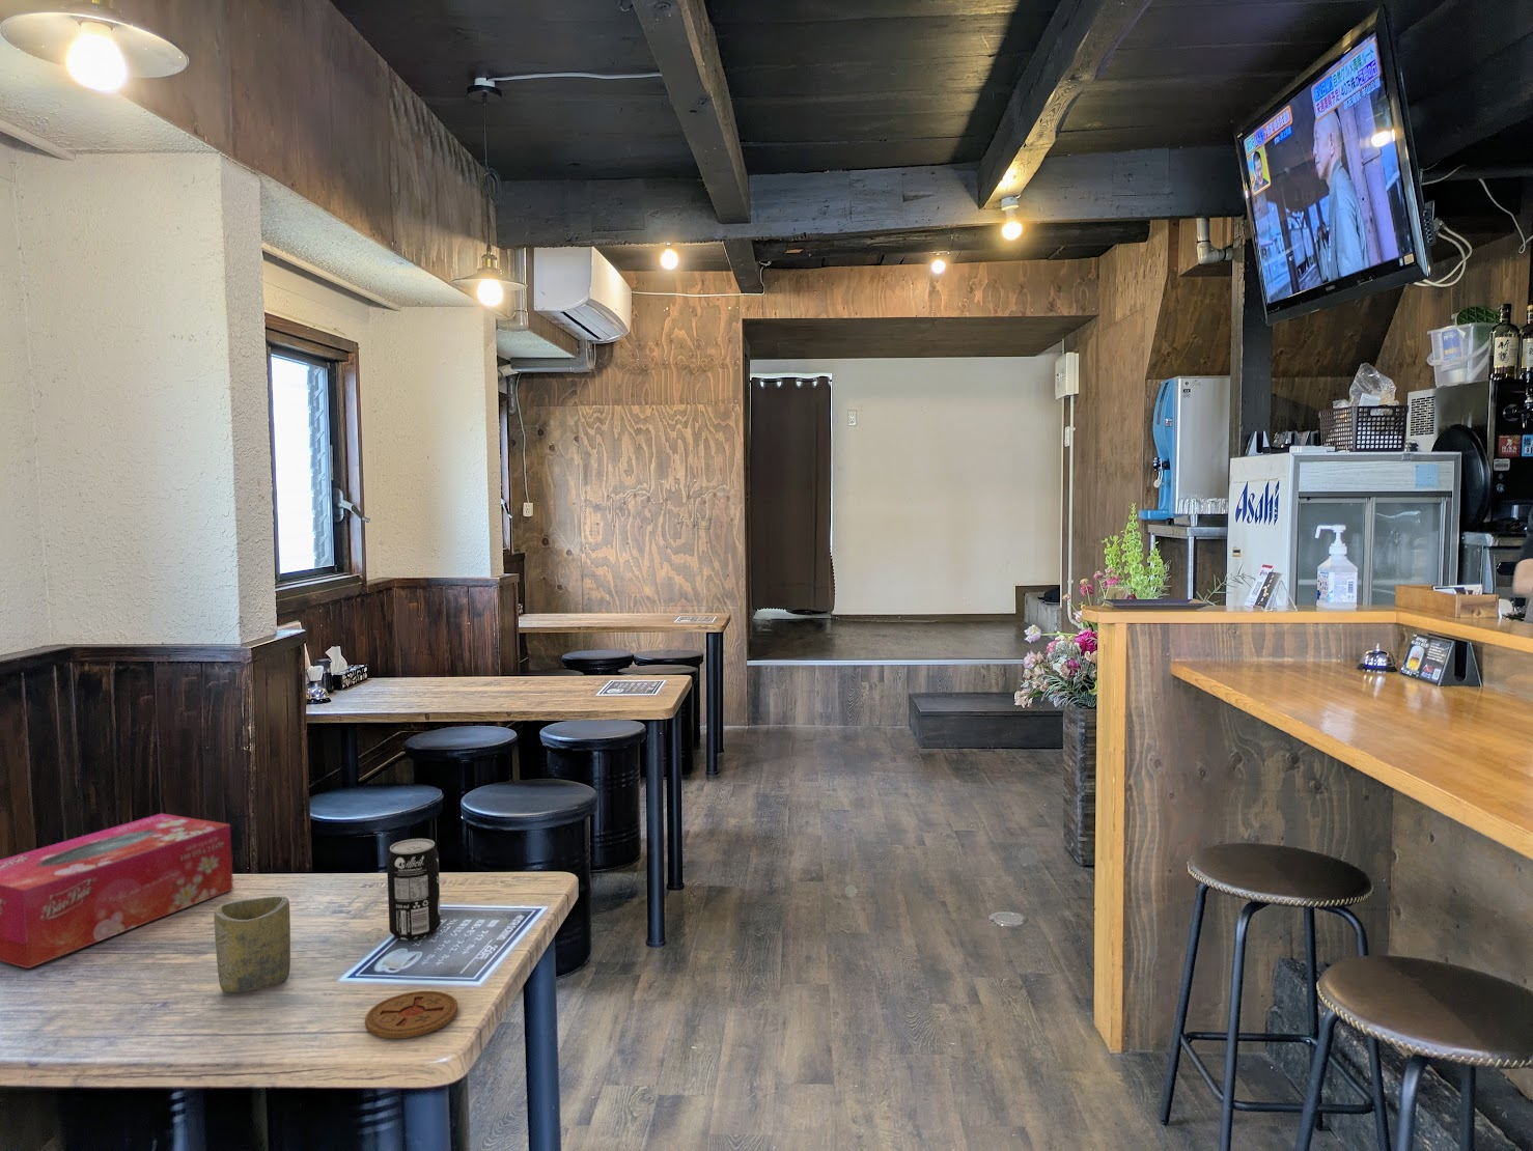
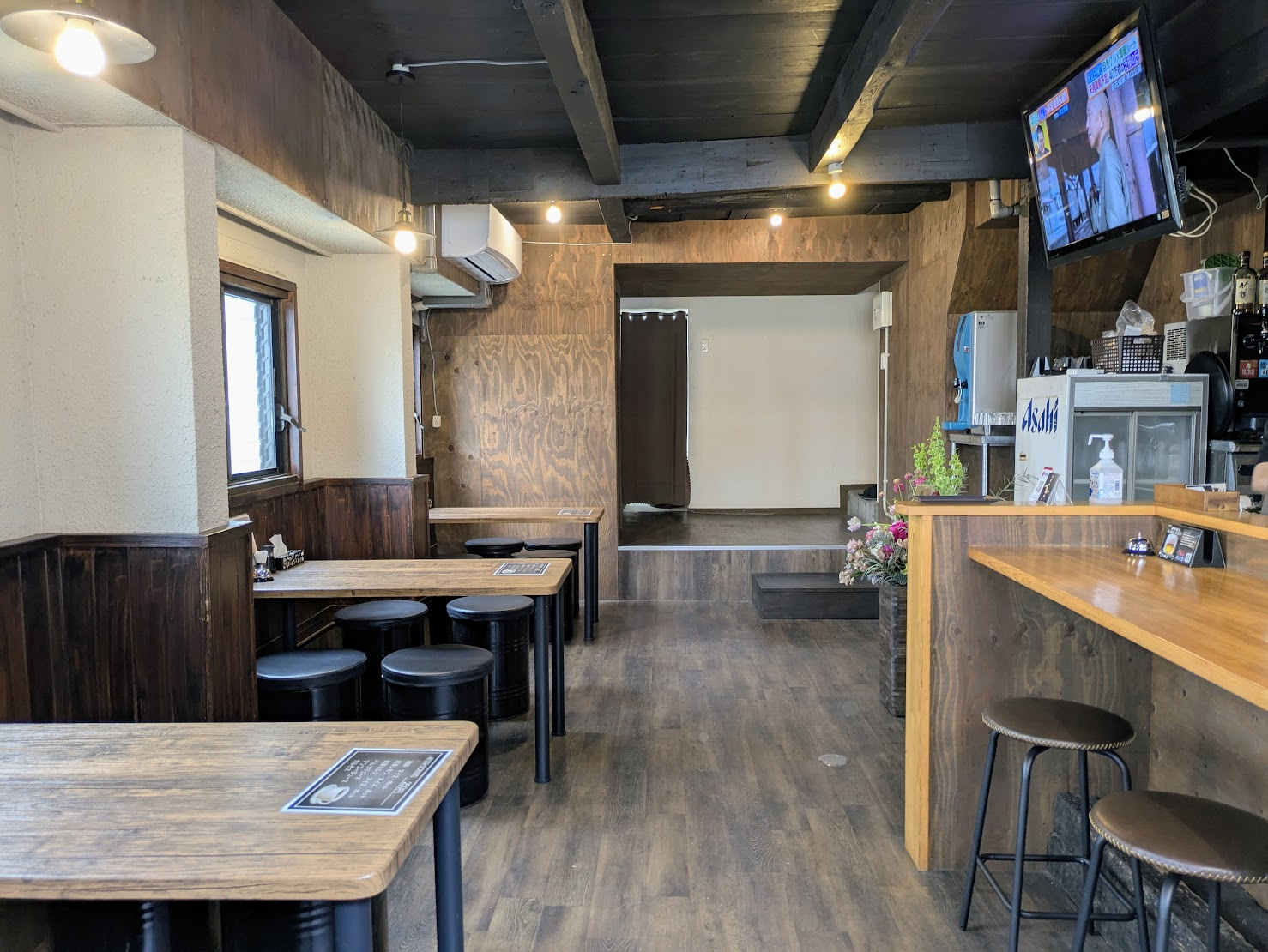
- tissue box (102, 881)
- beverage can (413, 889)
- cup (253, 943)
- coaster (412, 1013)
